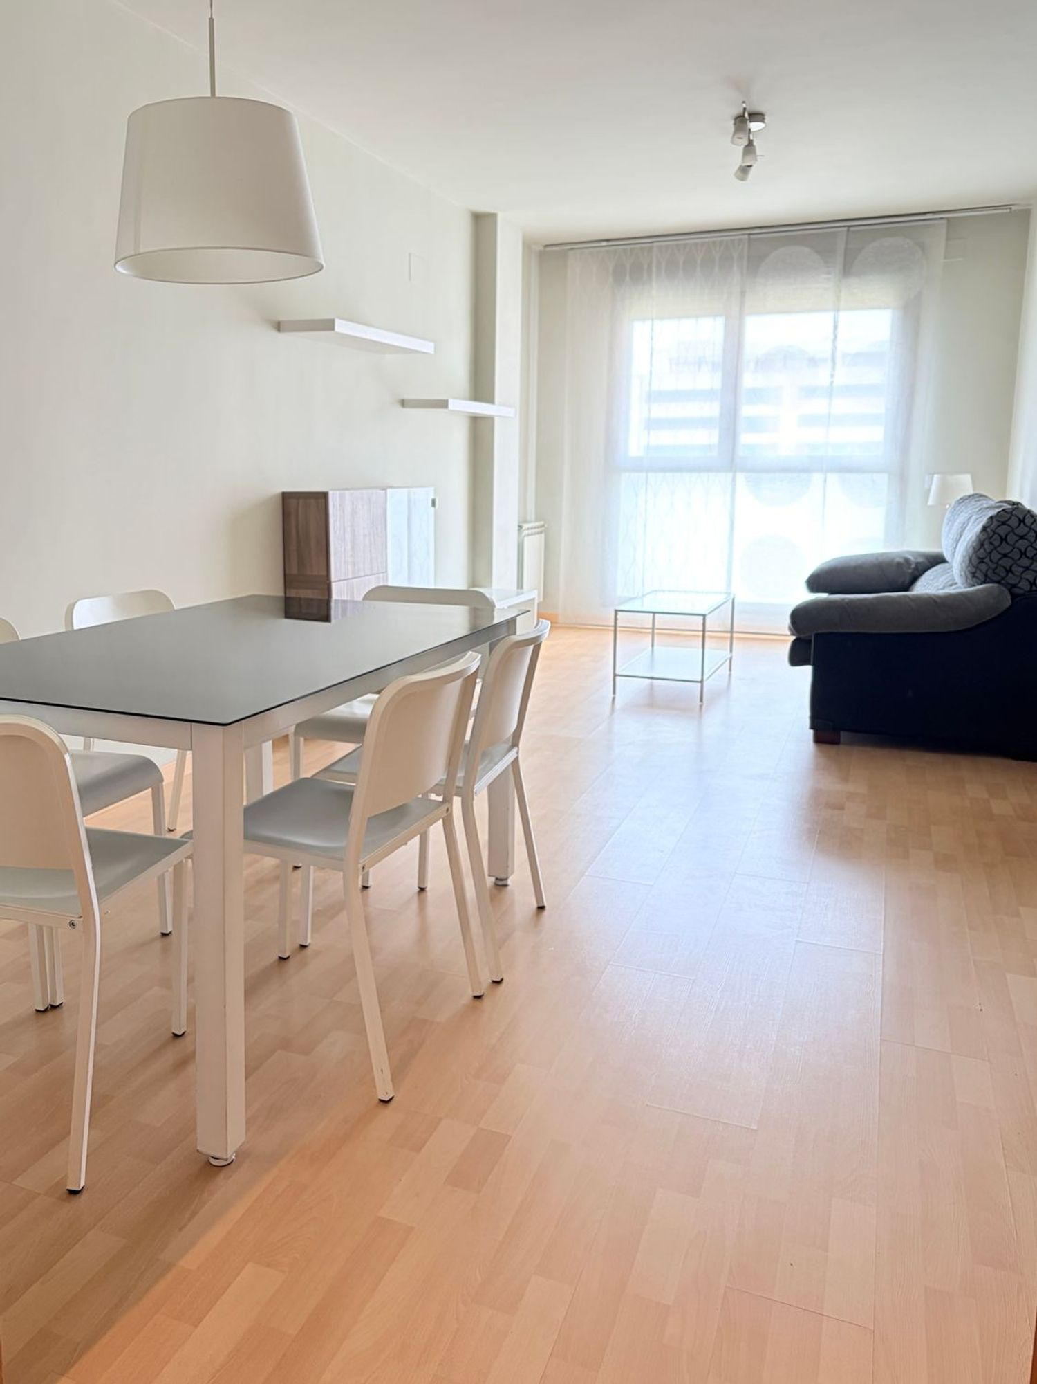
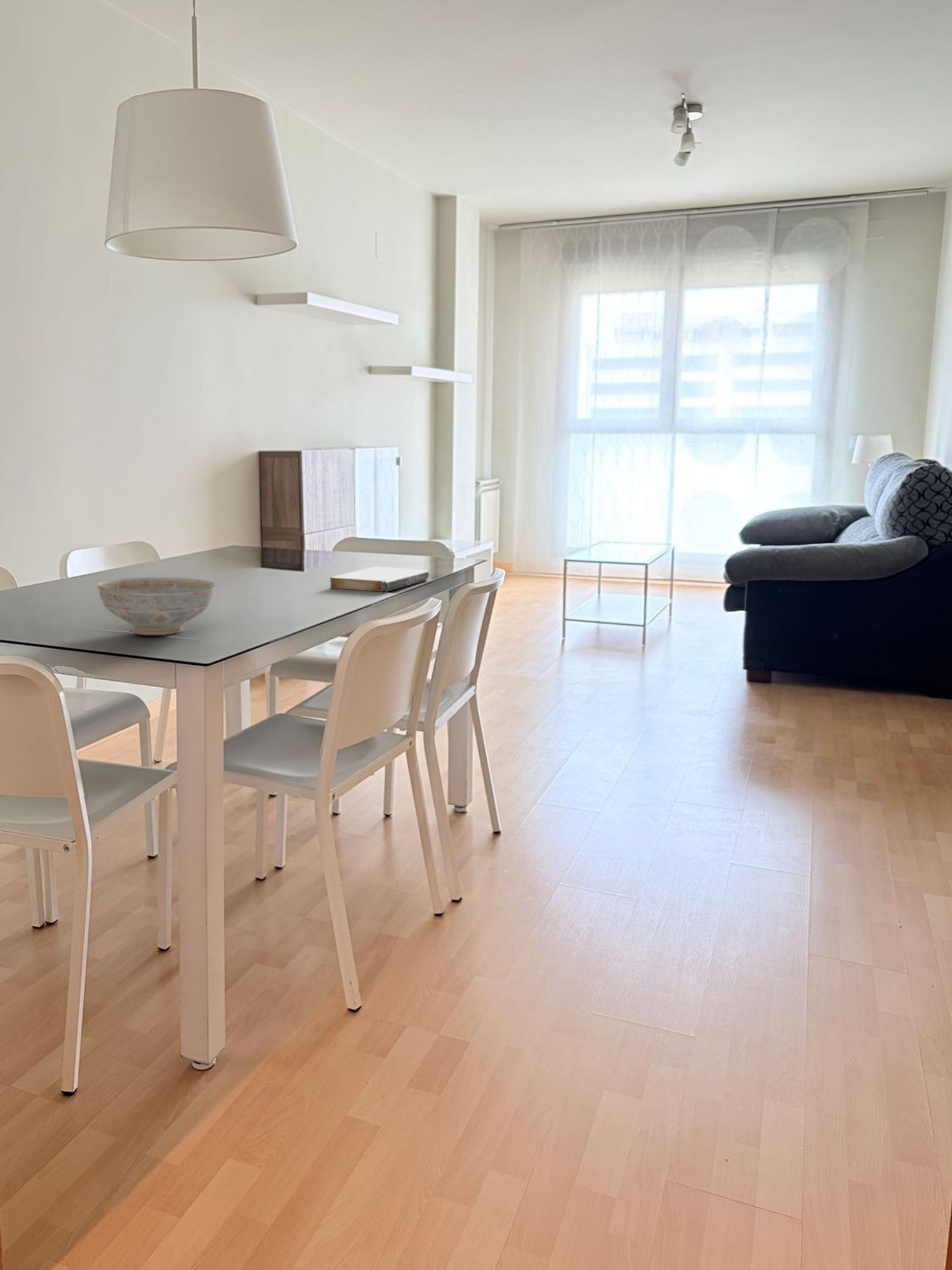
+ book (381, 578)
+ decorative bowl (158, 606)
